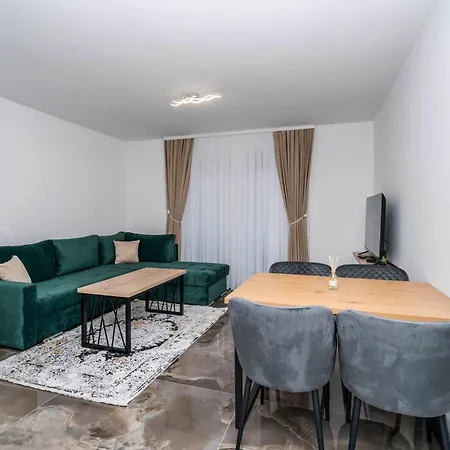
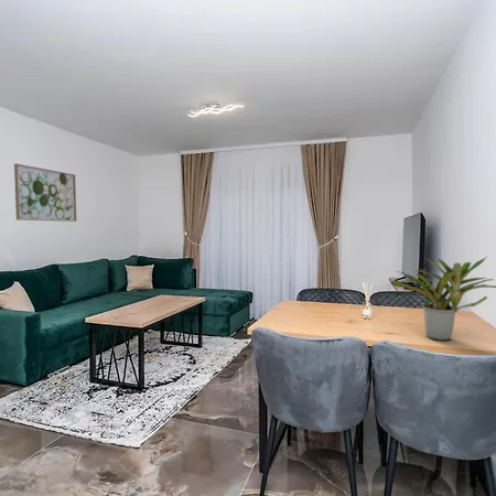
+ wall art (48, 195)
+ potted plant (445, 296)
